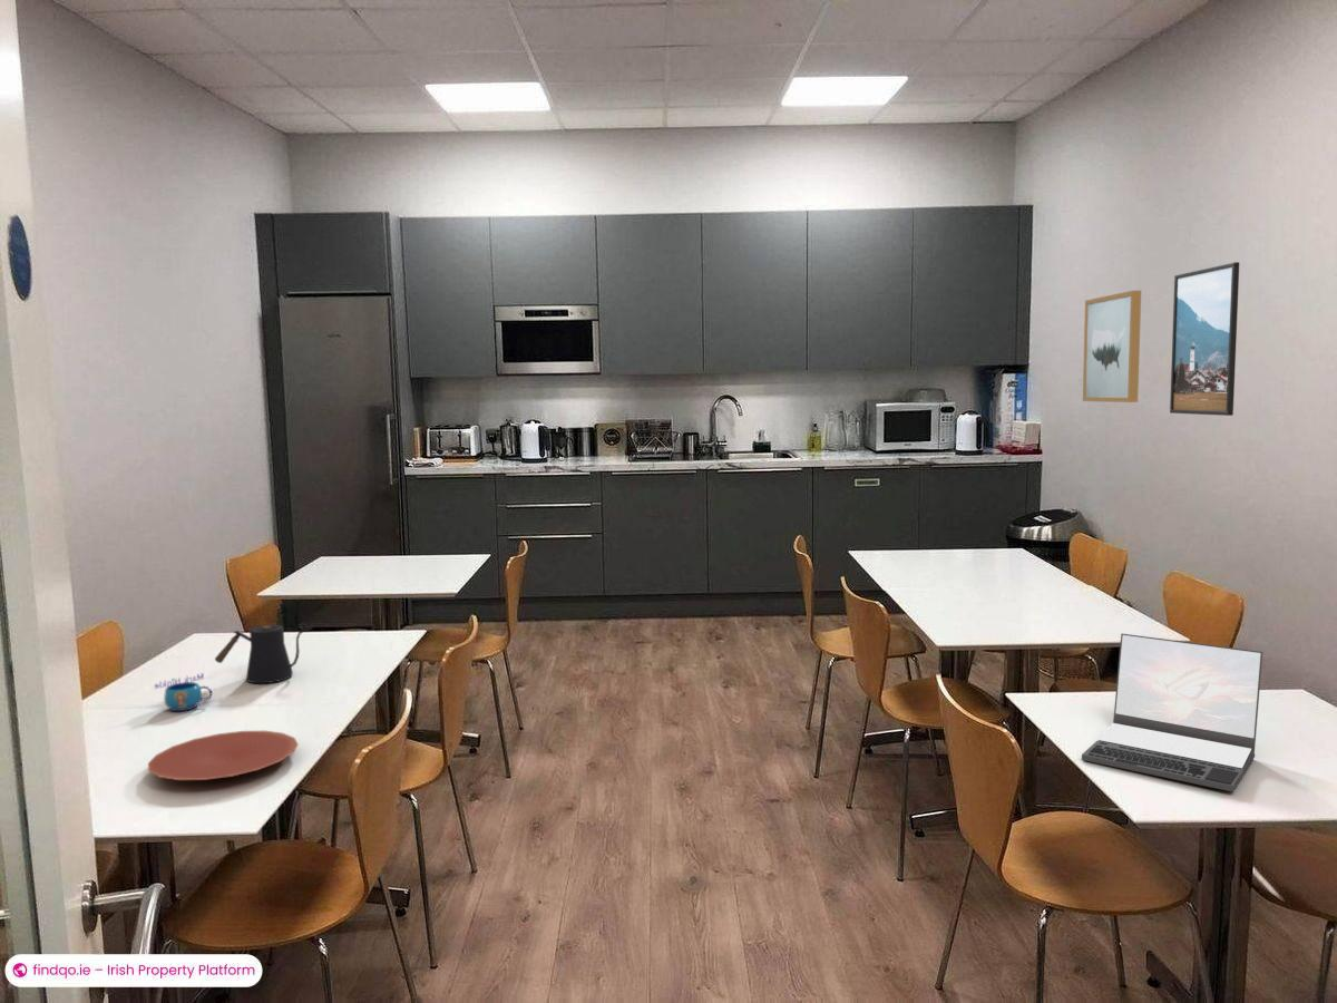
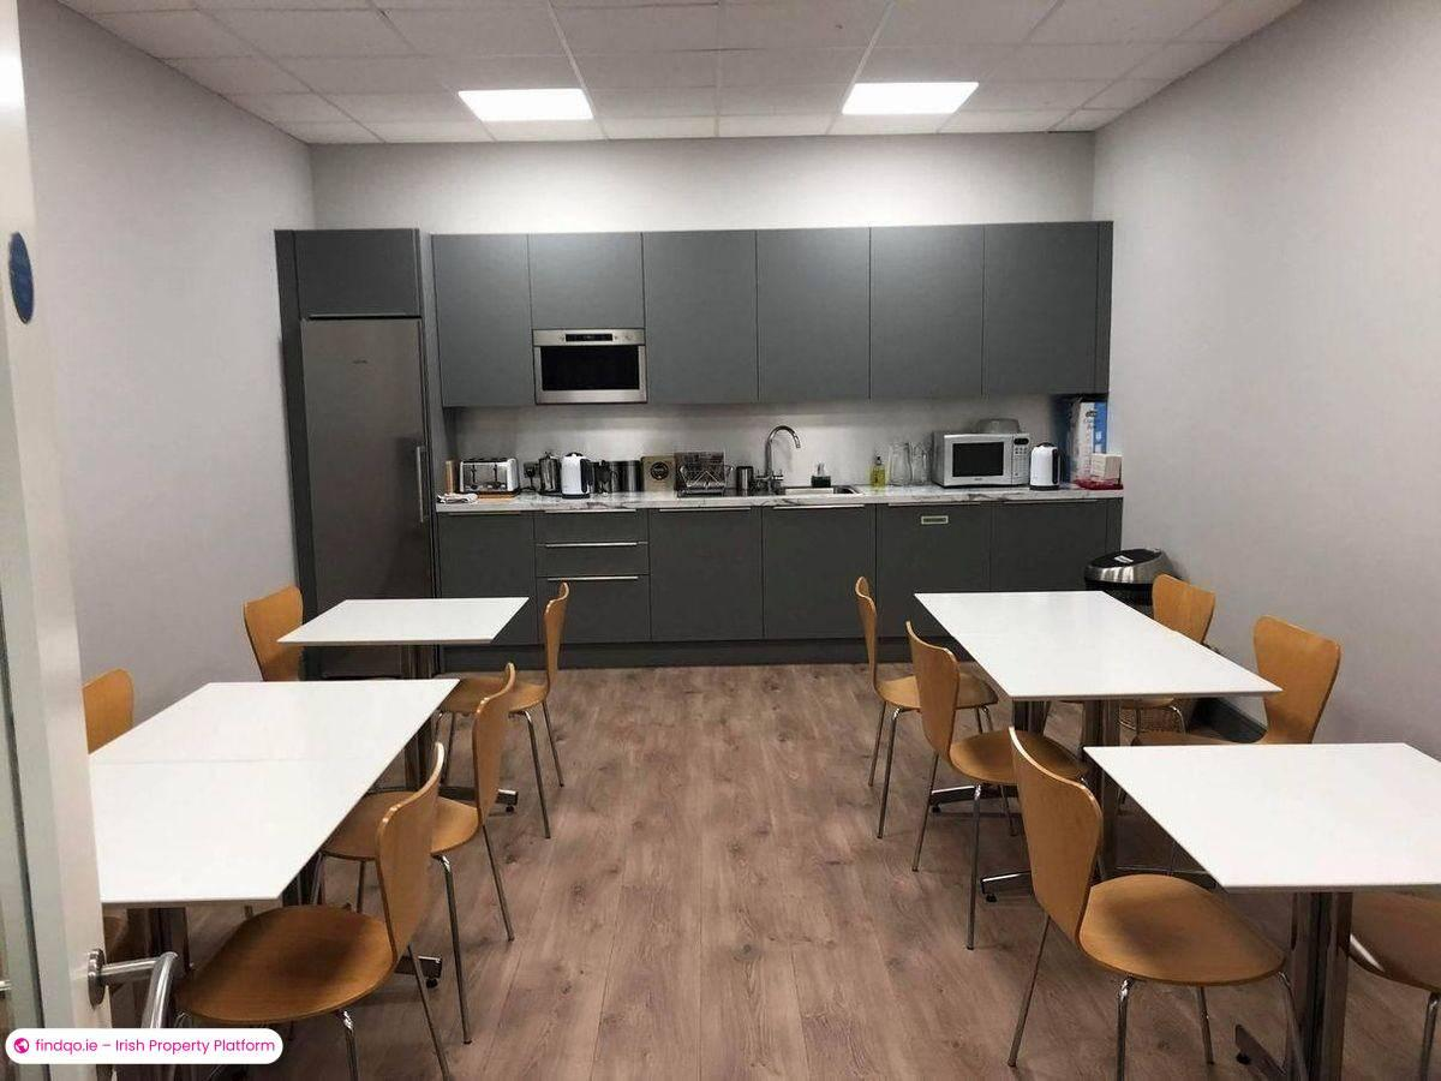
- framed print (1202, 342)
- laptop (1172, 705)
- wall art (1110, 349)
- plate (225, 759)
- kettle (264, 652)
- mug (184, 692)
